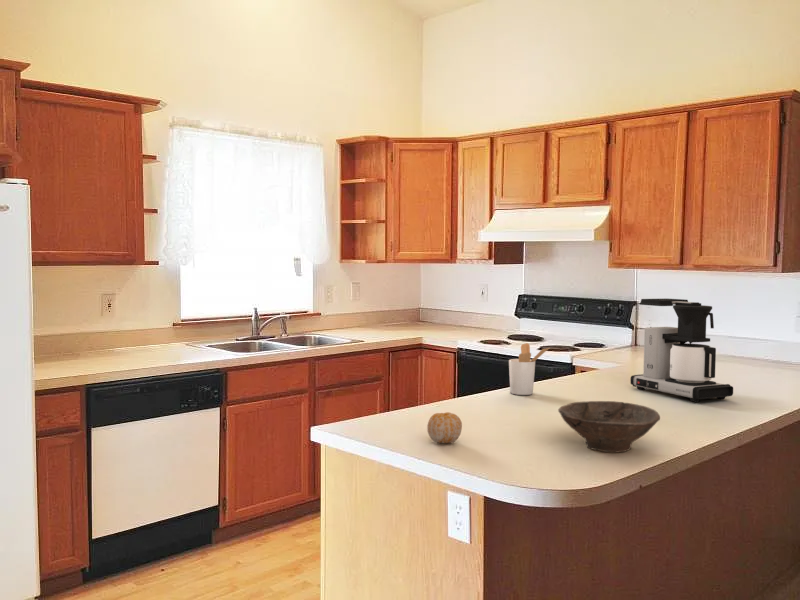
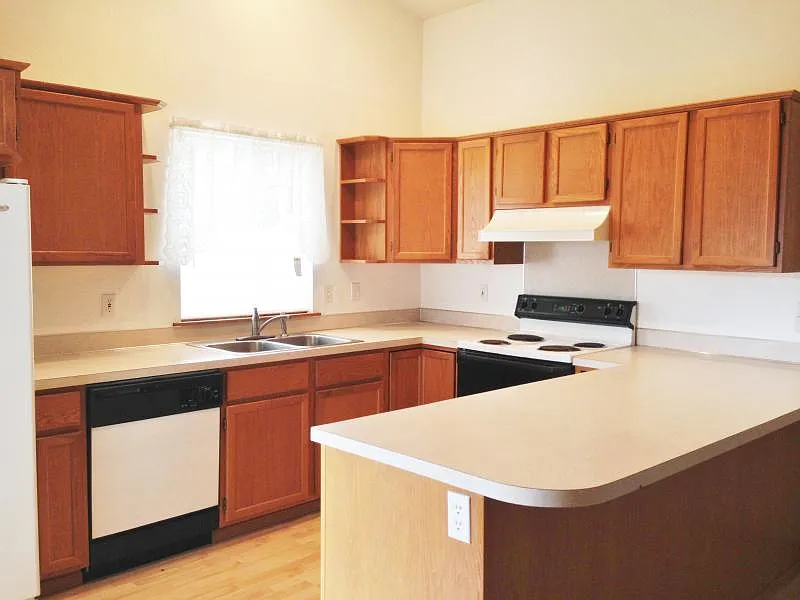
- utensil holder (528, 369)
- bowl (607, 428)
- coffee maker (680, 347)
- fruit (444, 427)
